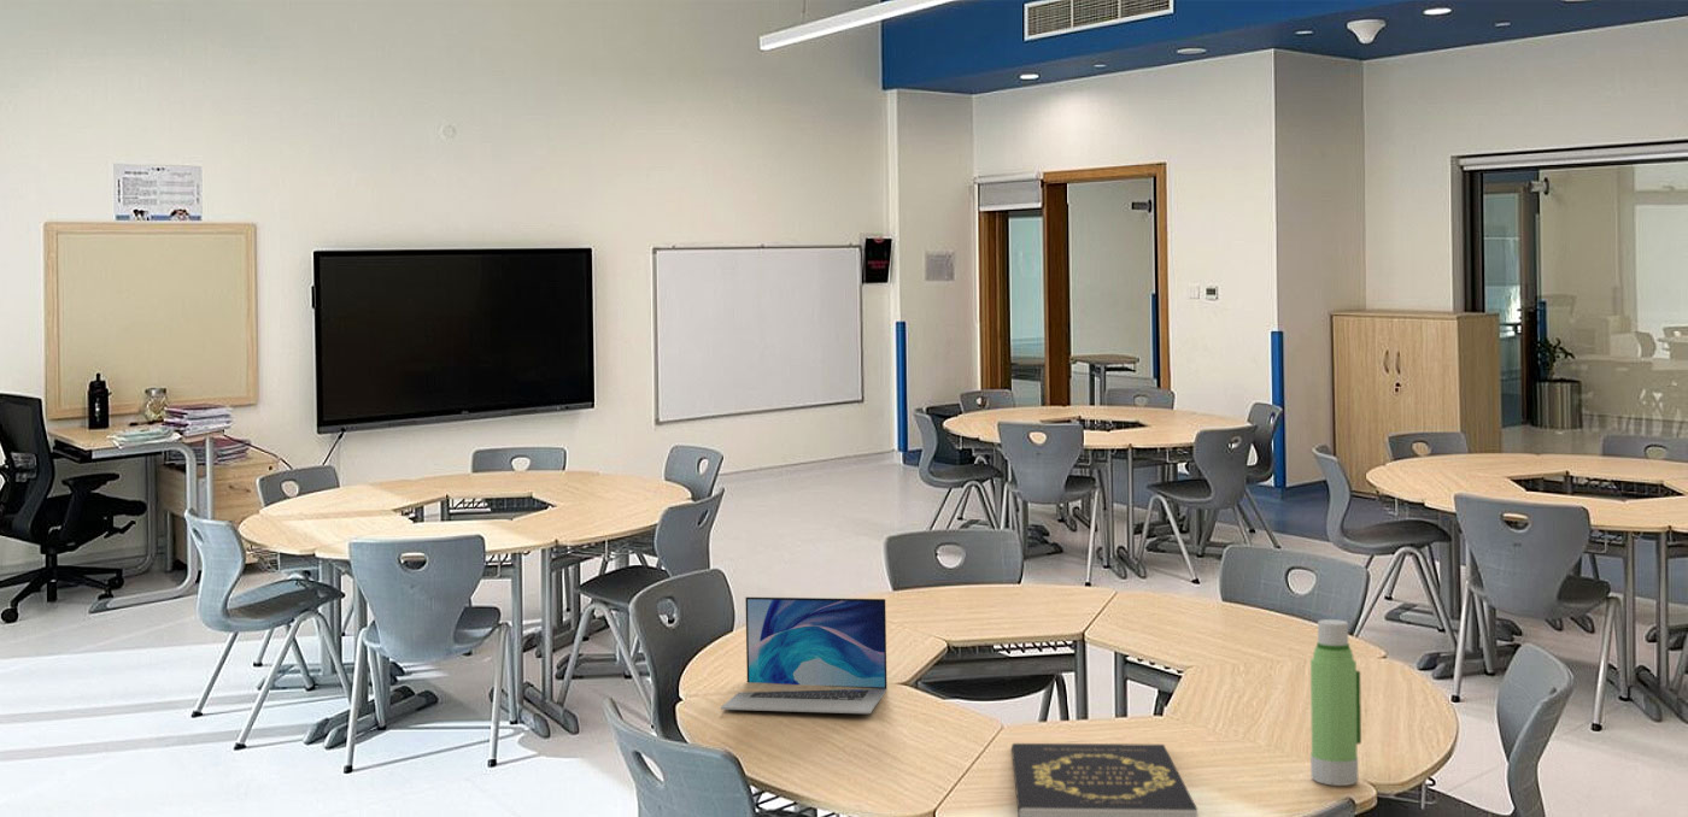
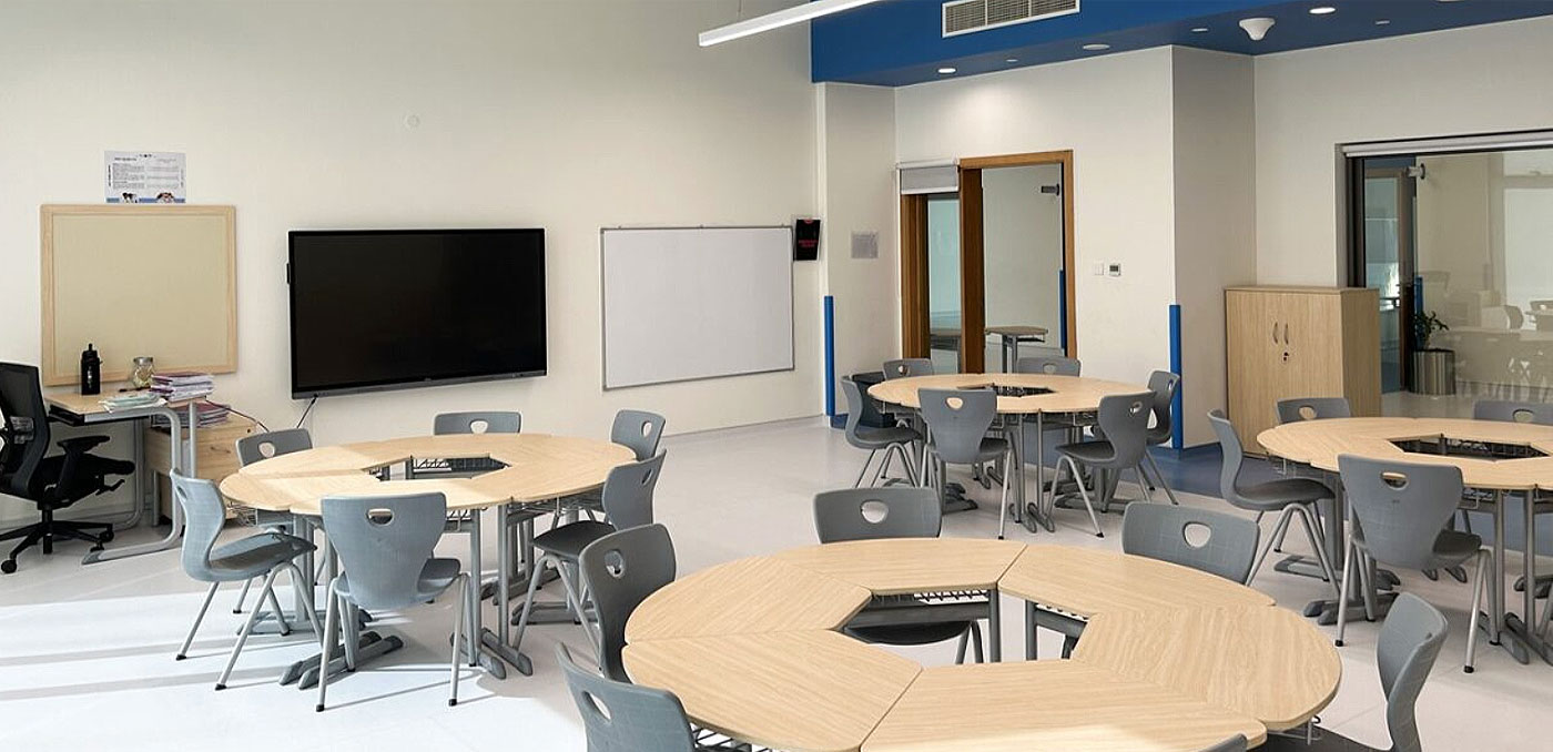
- water bottle (1335, 700)
- laptop (804, 652)
- book (1096, 780)
